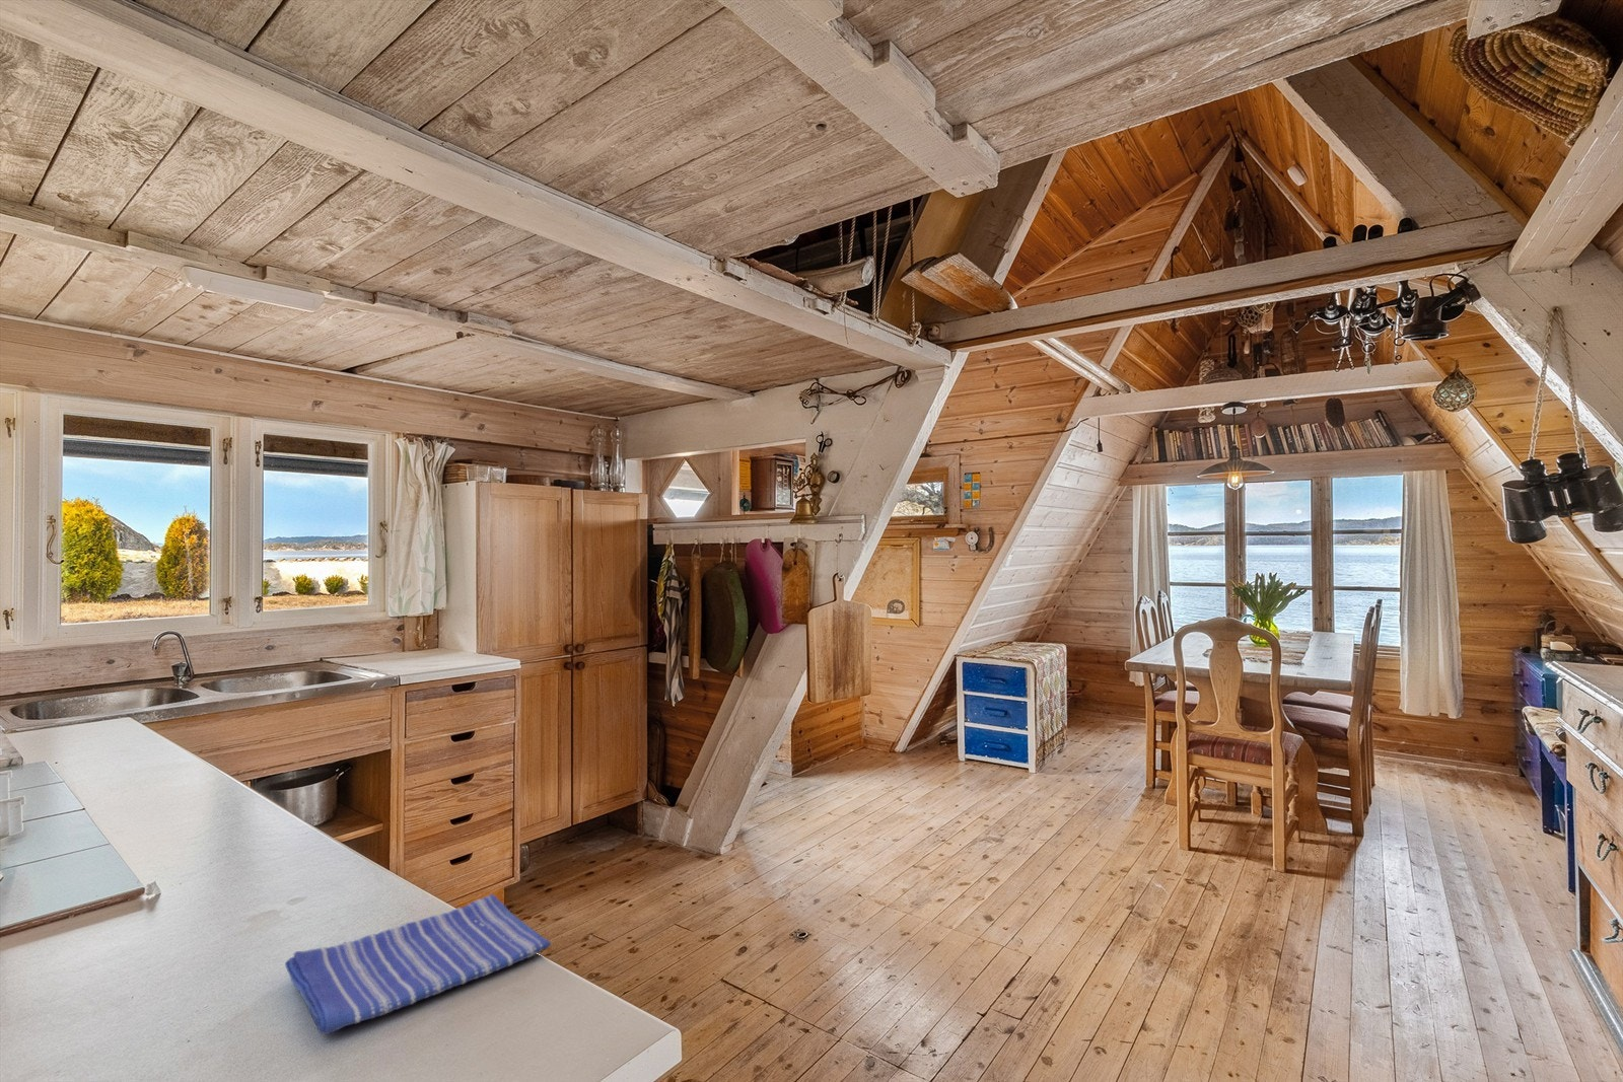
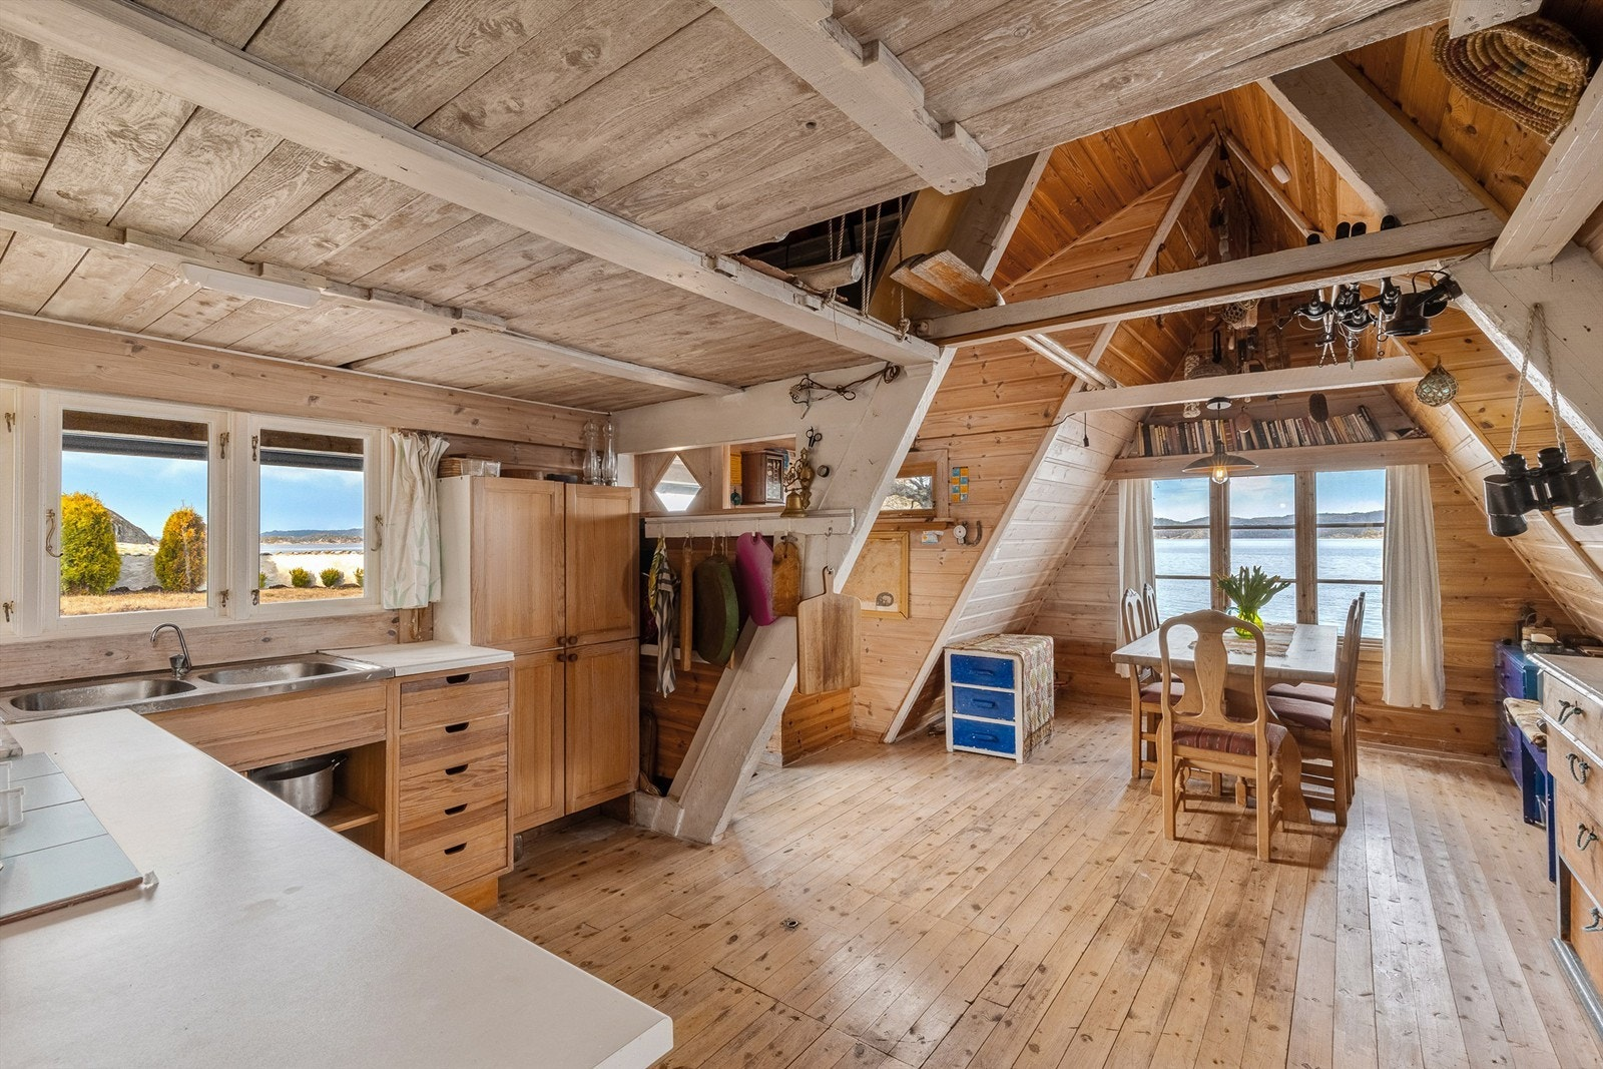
- dish towel (420, 953)
